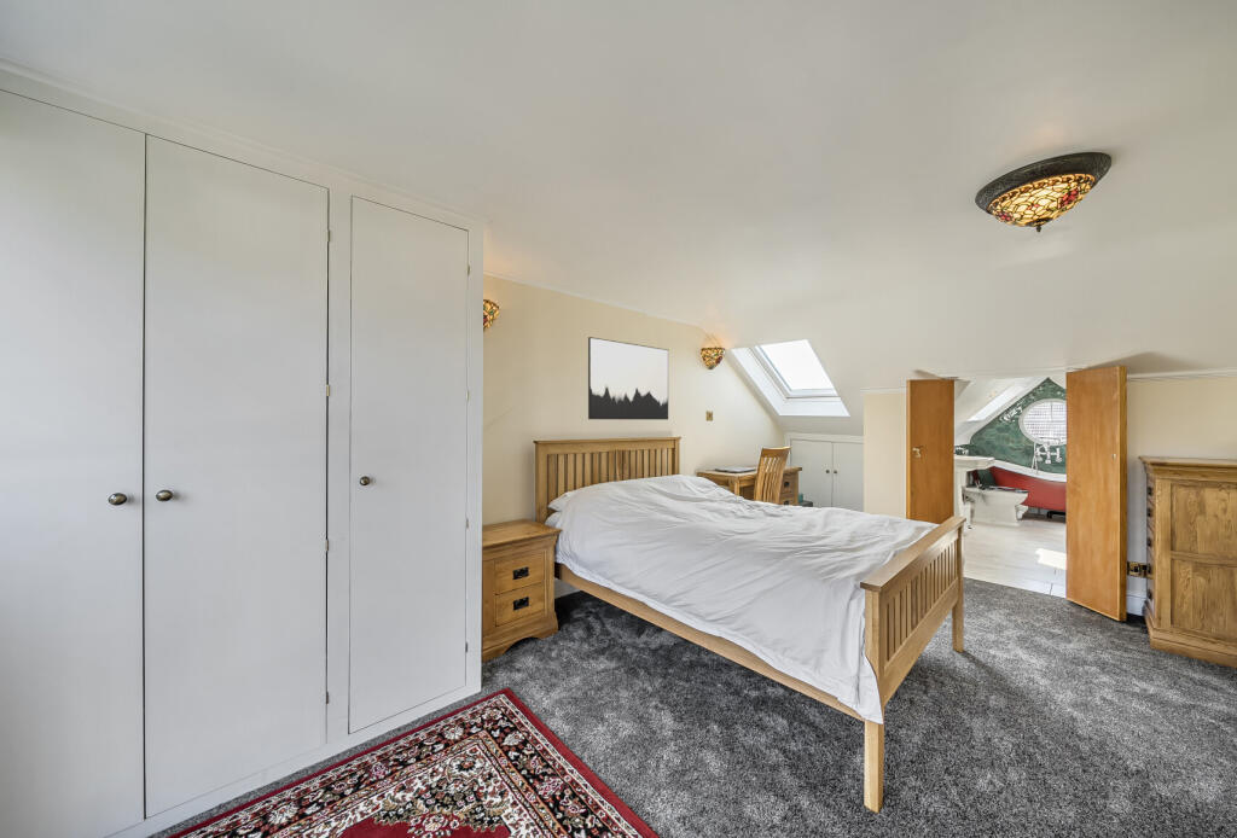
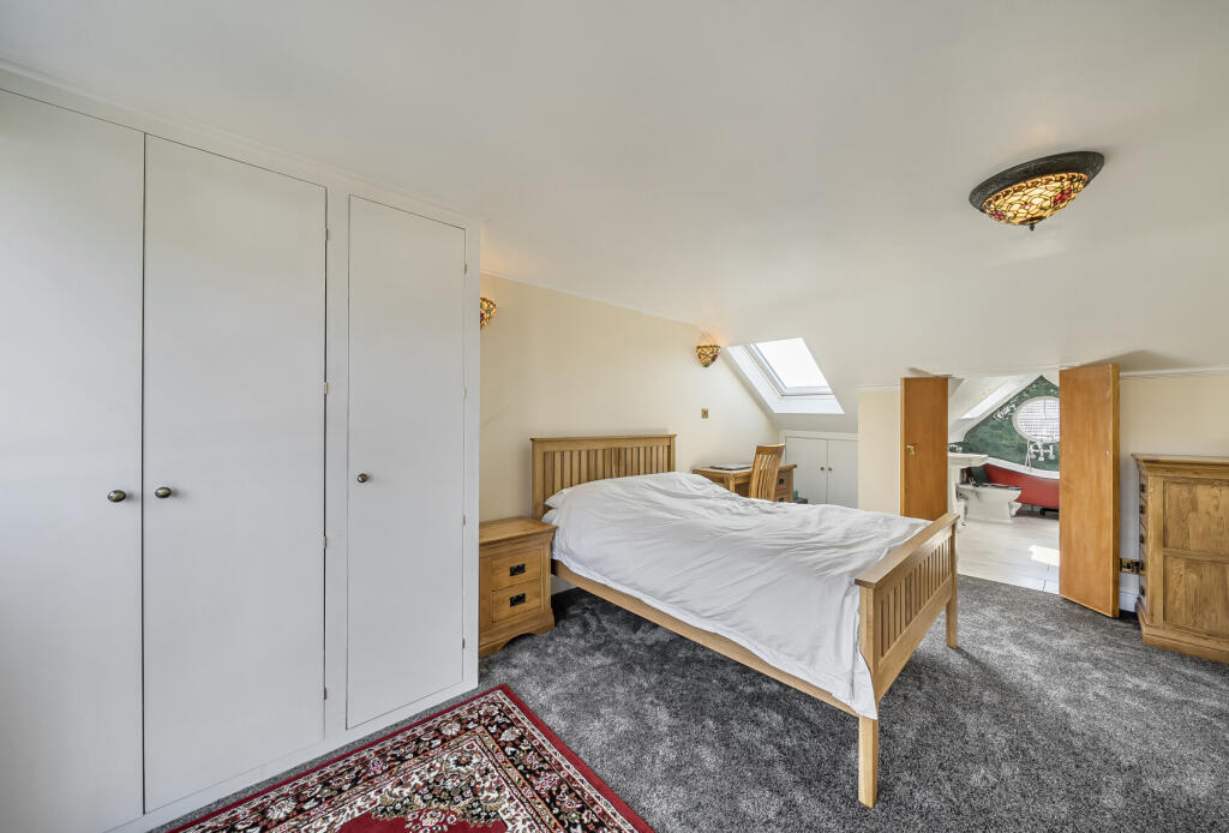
- wall art (631, 382)
